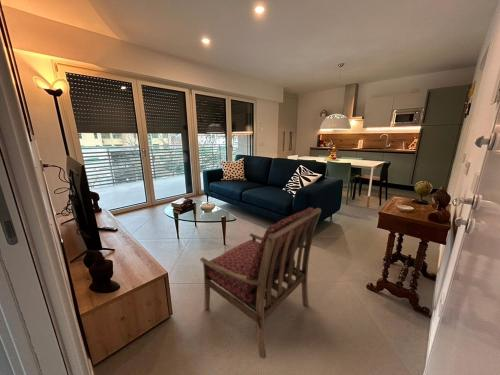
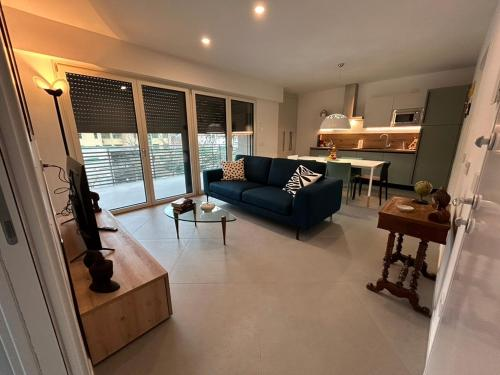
- armchair (258, 258)
